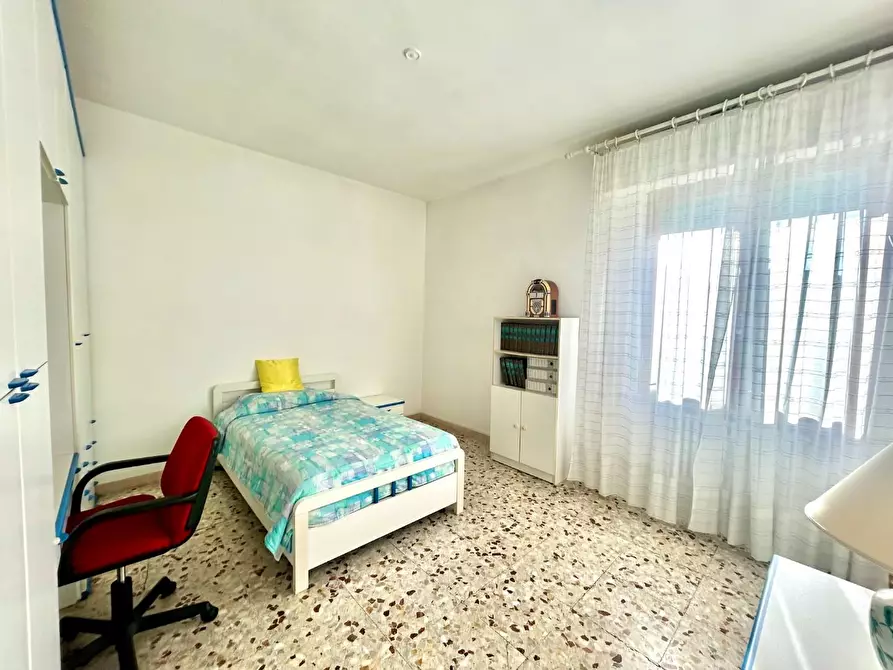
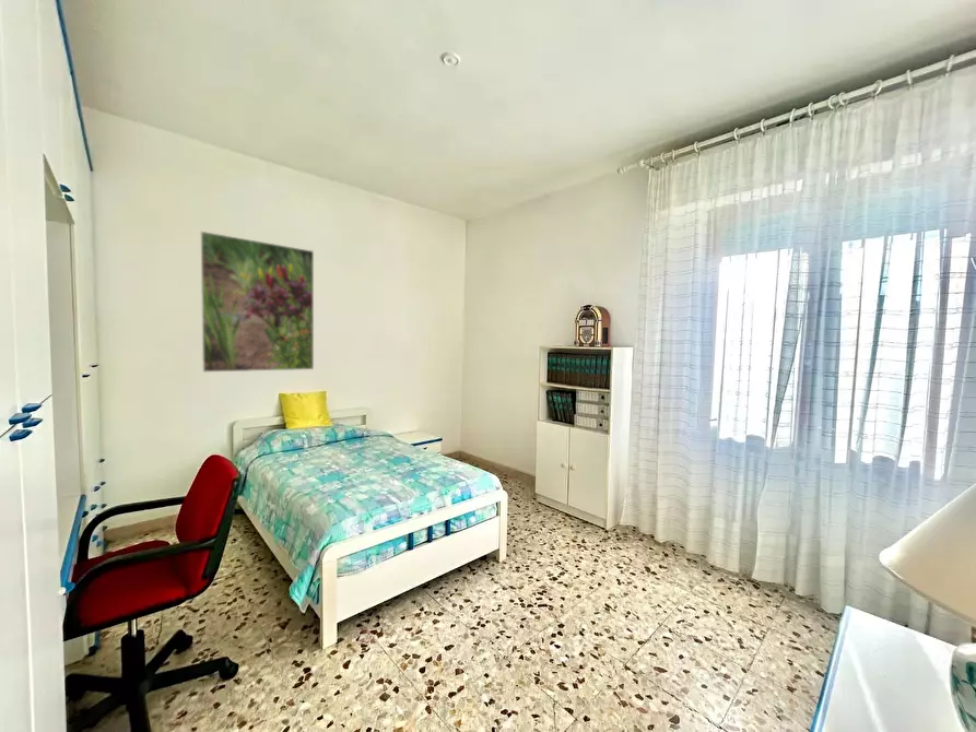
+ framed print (261, 306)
